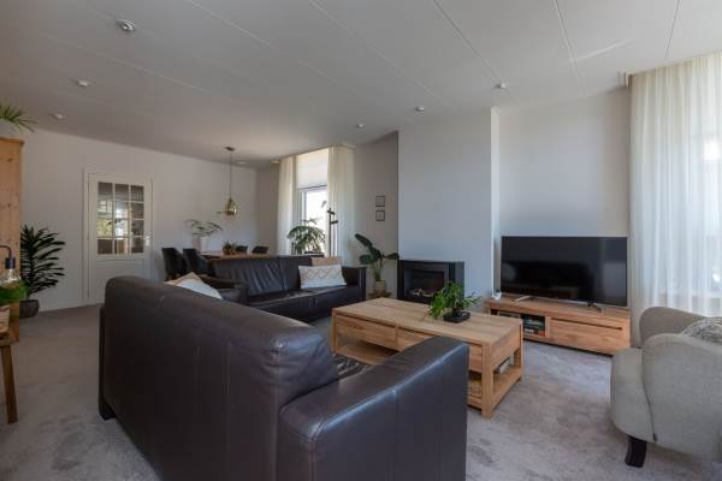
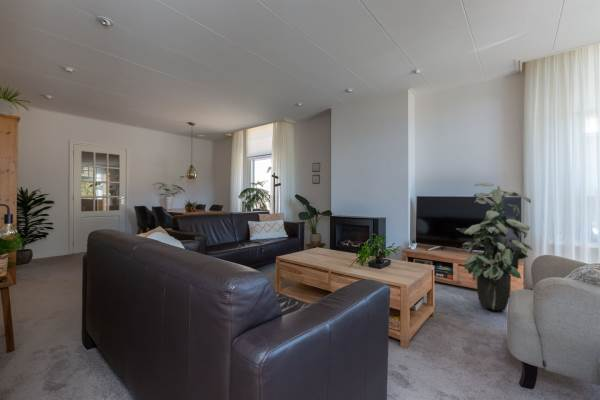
+ indoor plant (492, 245)
